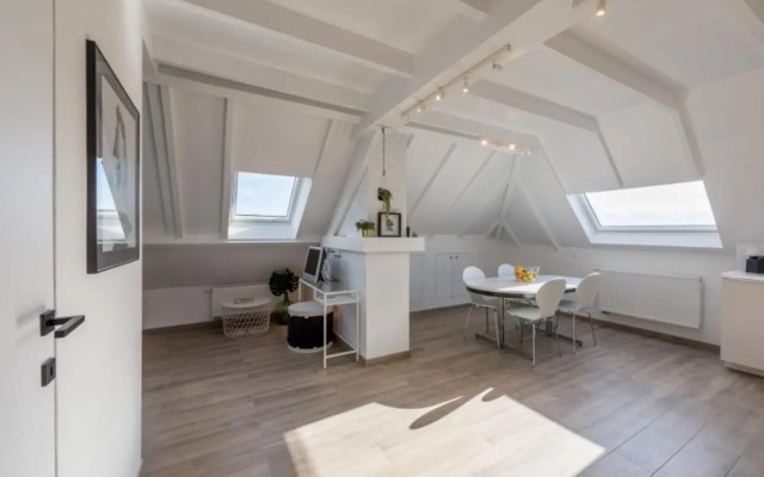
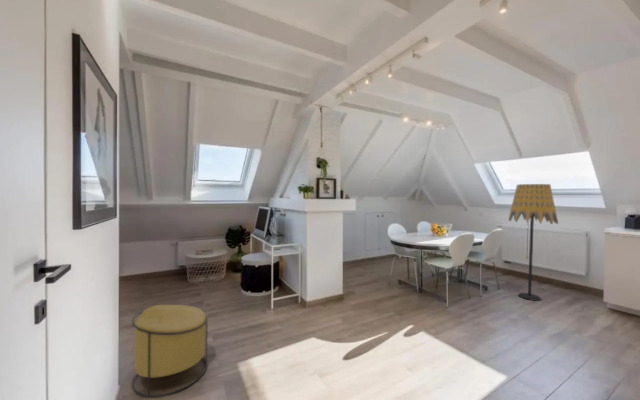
+ ottoman (171, 342)
+ floor lamp (531, 241)
